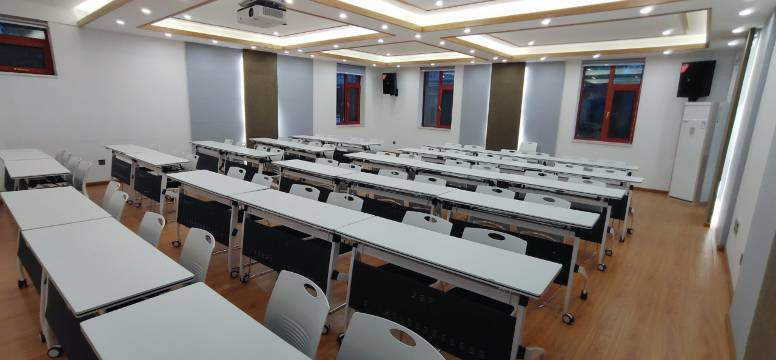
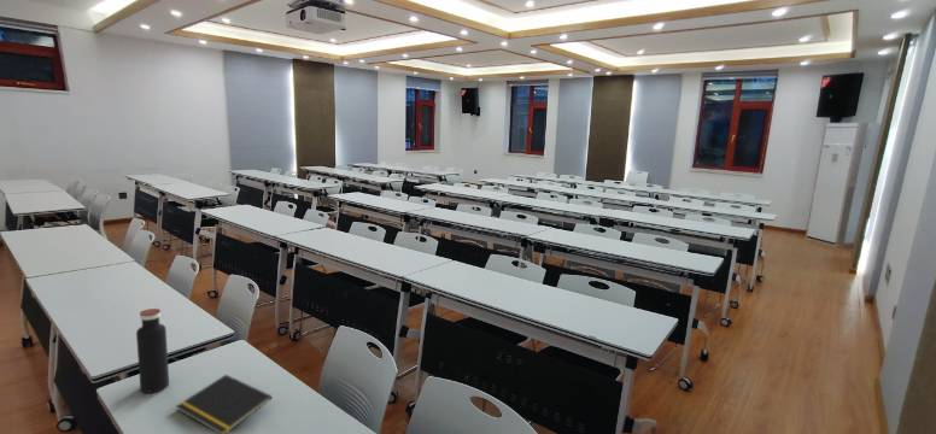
+ notepad (224, 401)
+ water bottle (152, 350)
